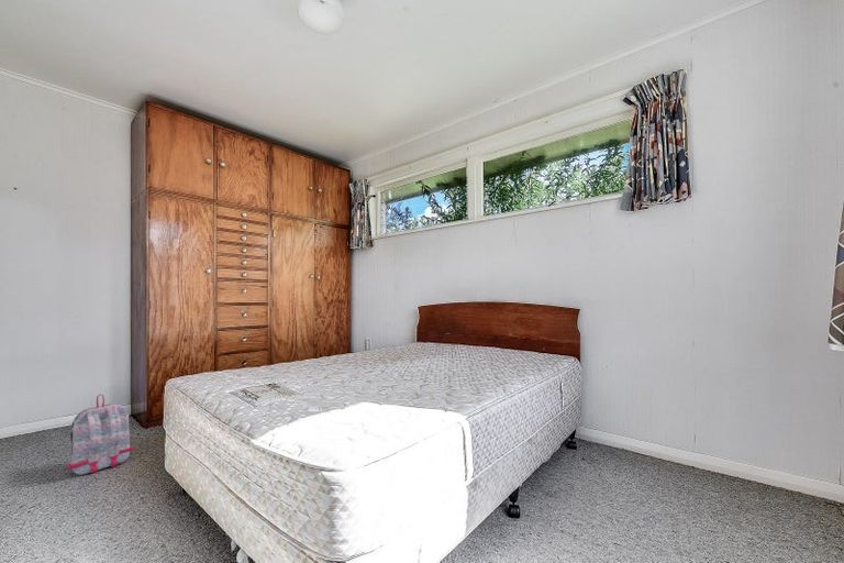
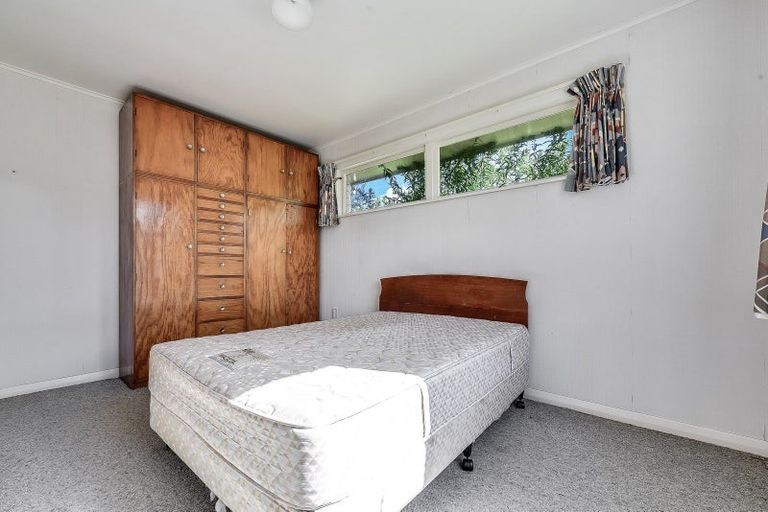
- backpack (100, 431)
